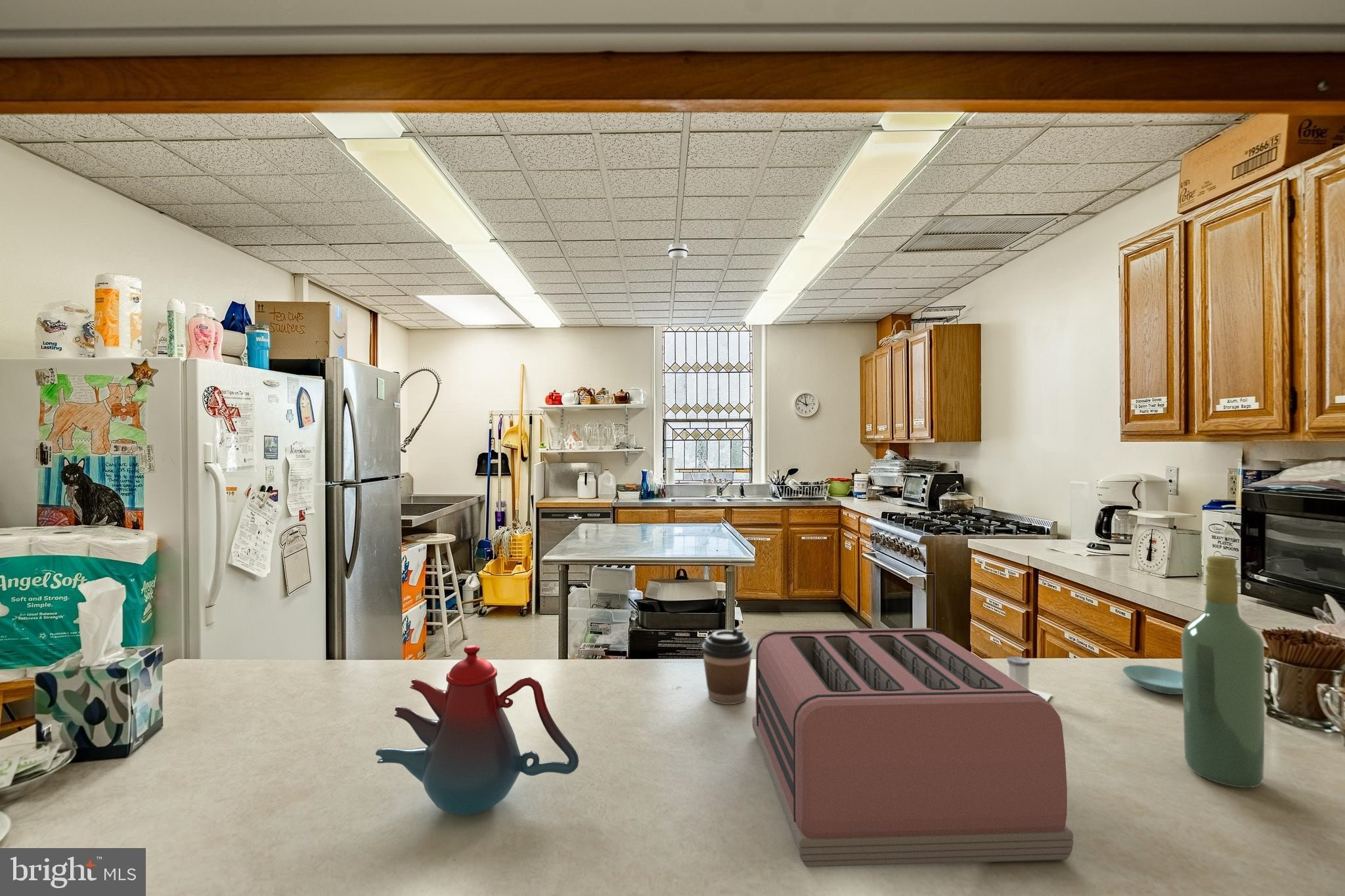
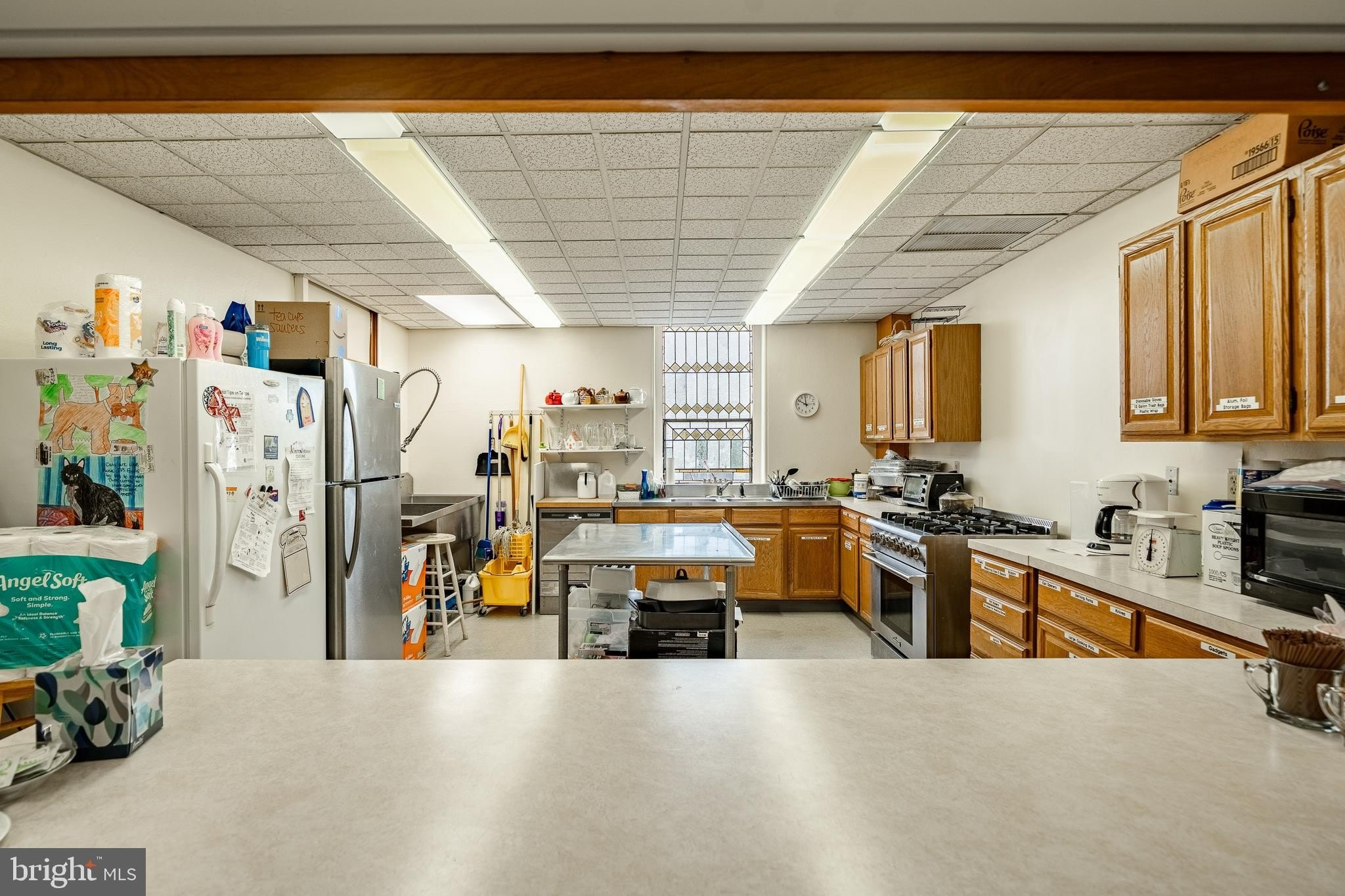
- saucer (1161, 681)
- teakettle (479, 724)
- toaster (879, 715)
- coffee cup (727, 663)
- salt shaker (1018, 677)
- wine bottle (1222, 666)
- smoke detector (678, 251)
